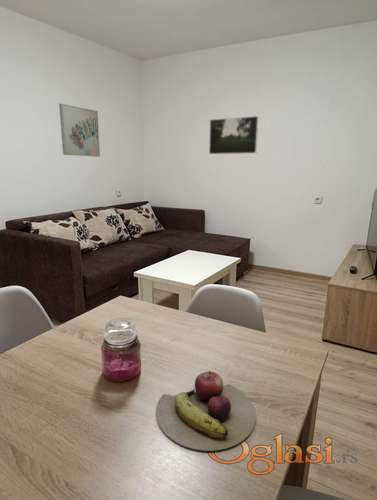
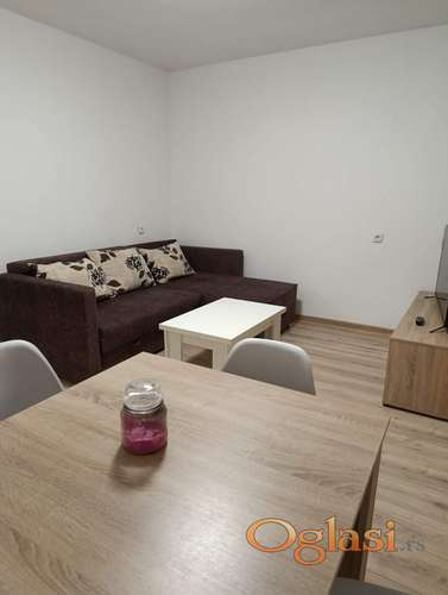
- wall art (81, 132)
- fruit (205, 395)
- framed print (232, 136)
